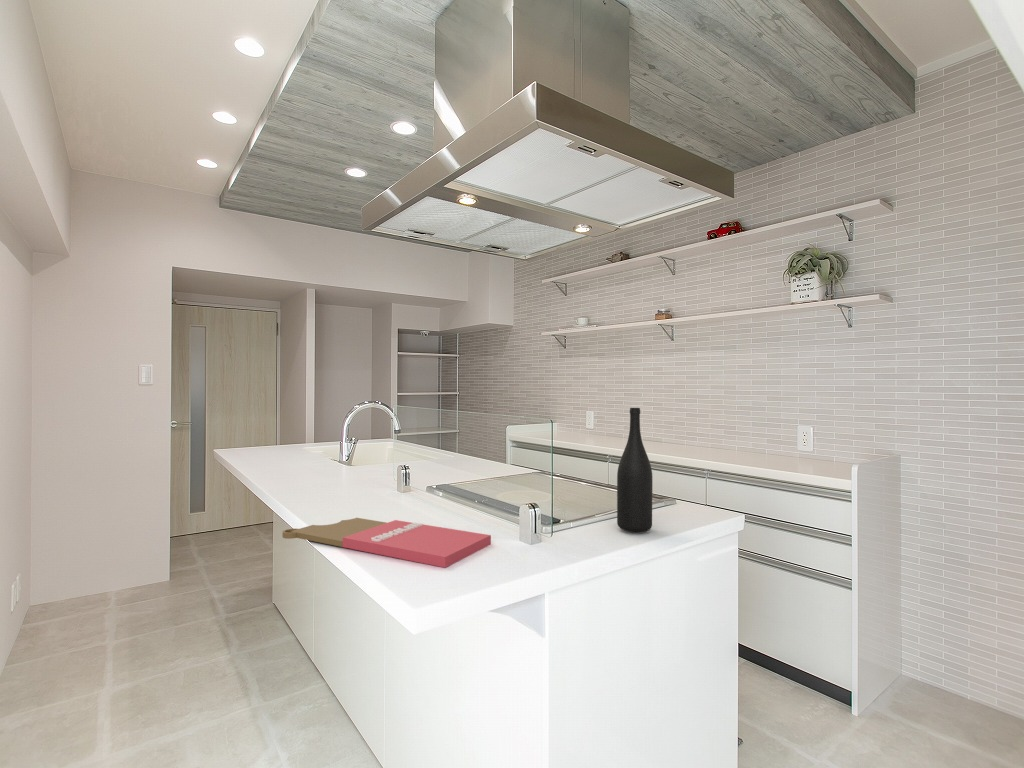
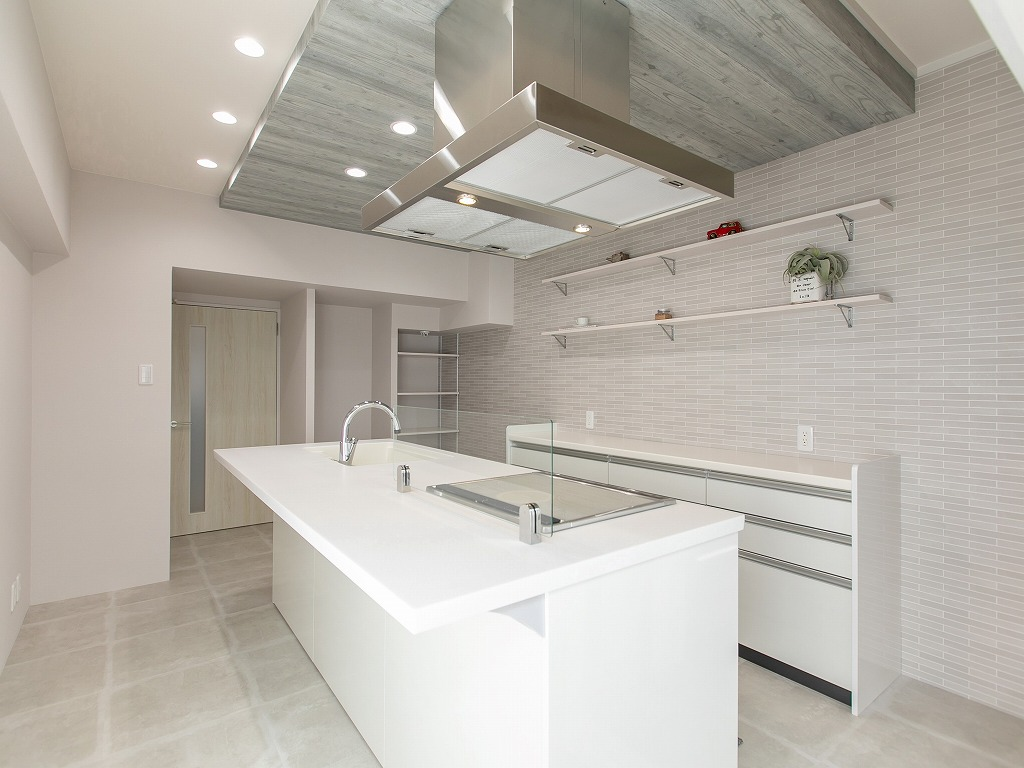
- cutting board (382, 535)
- wine bottle (634, 468)
